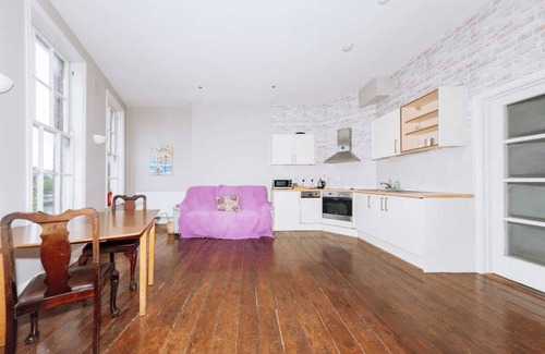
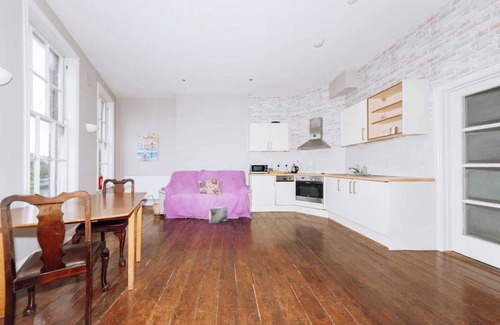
+ box (218, 214)
